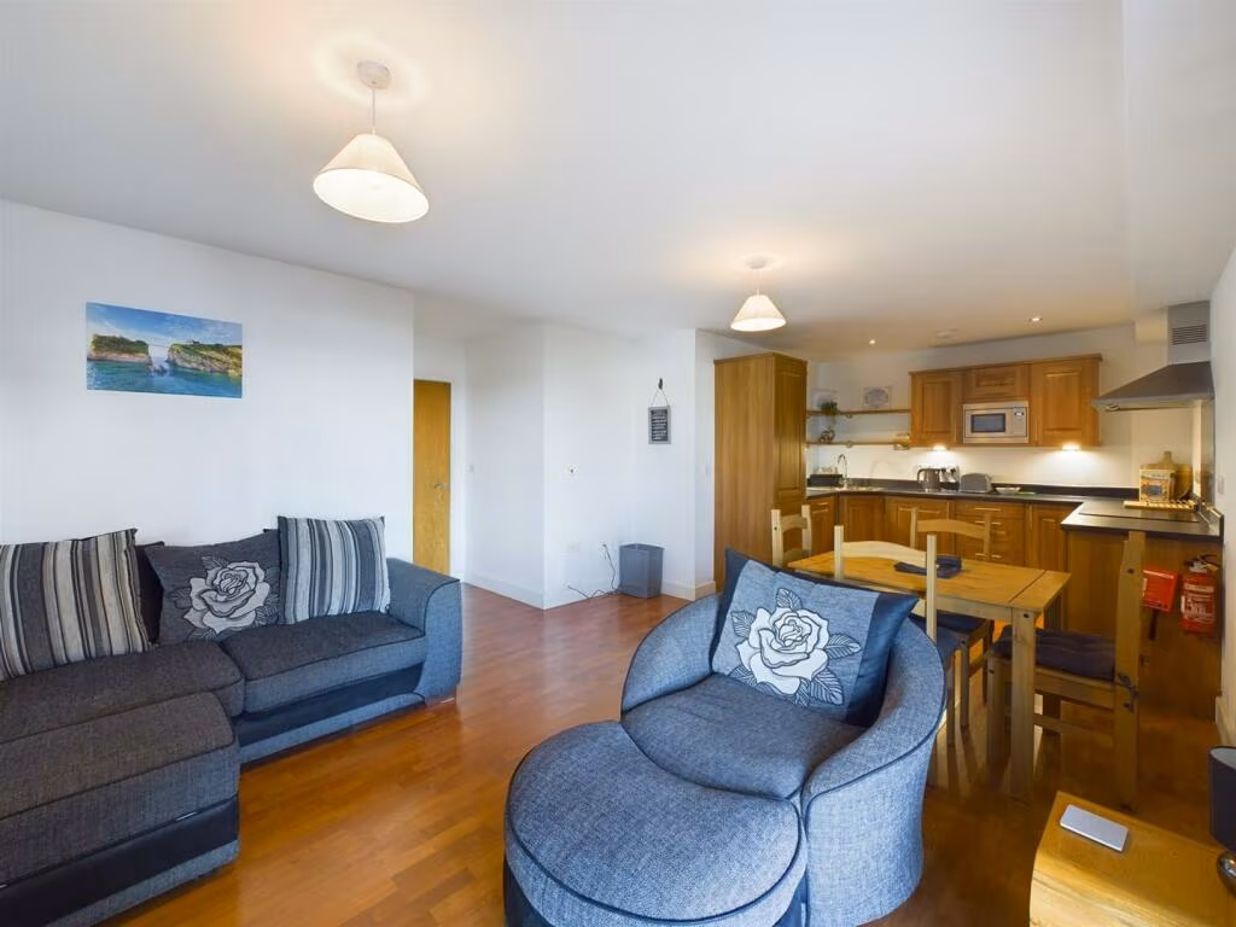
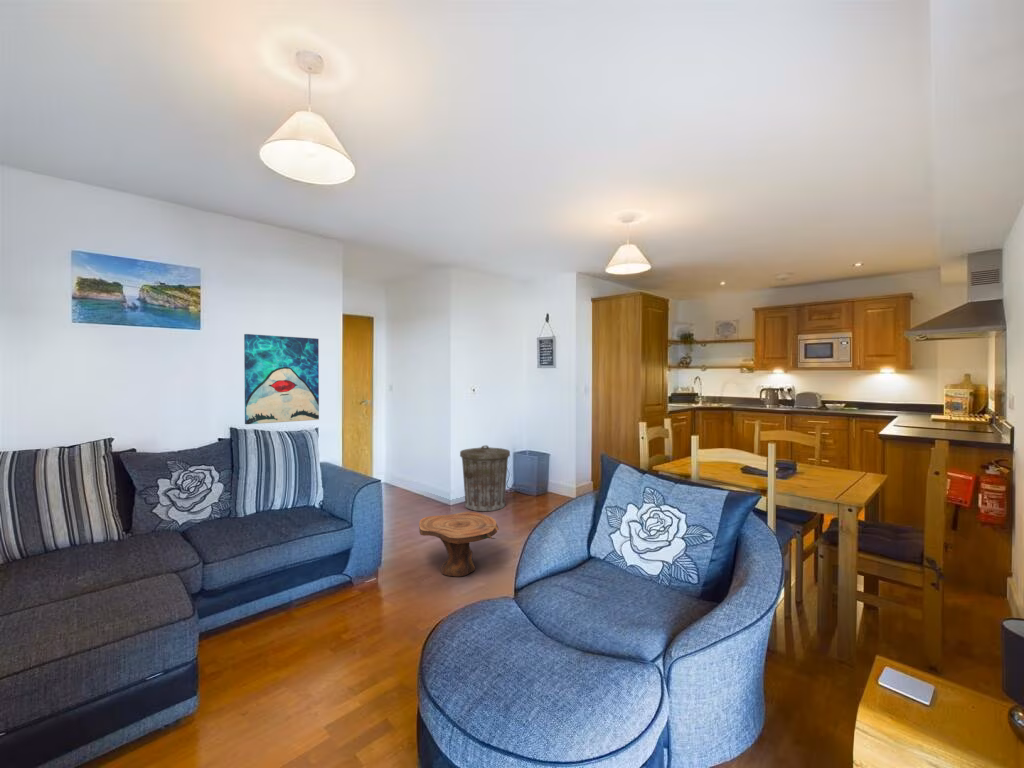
+ trash can (485, 475)
+ wall art (283, 379)
+ side table (462, 546)
